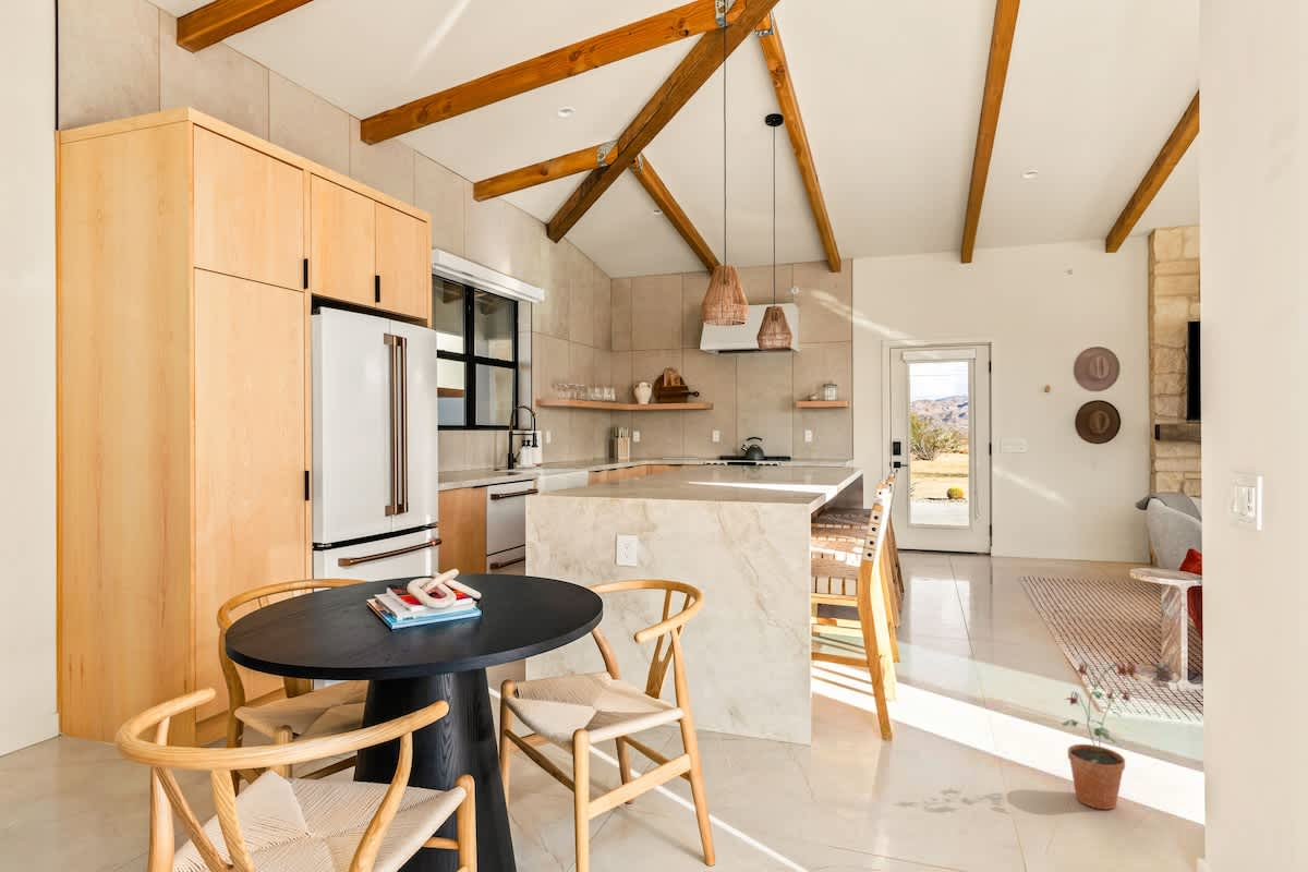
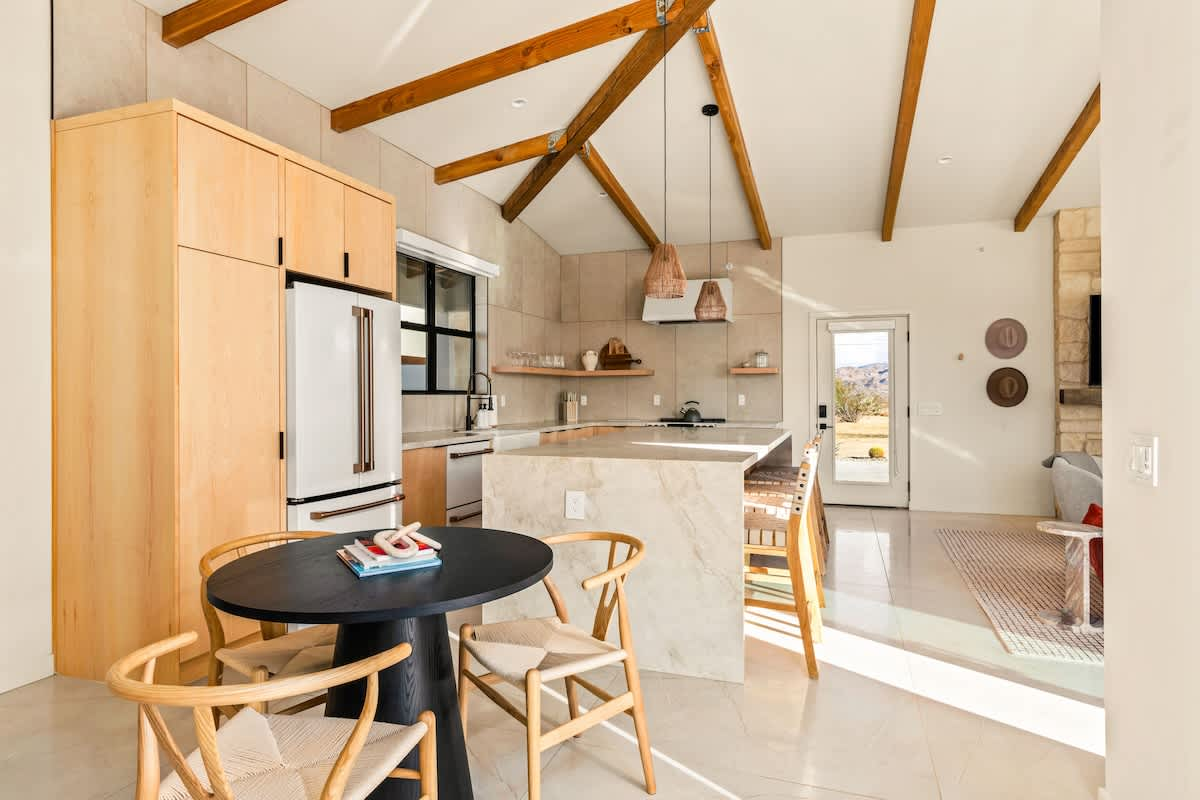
- potted plant (1097, 726)
